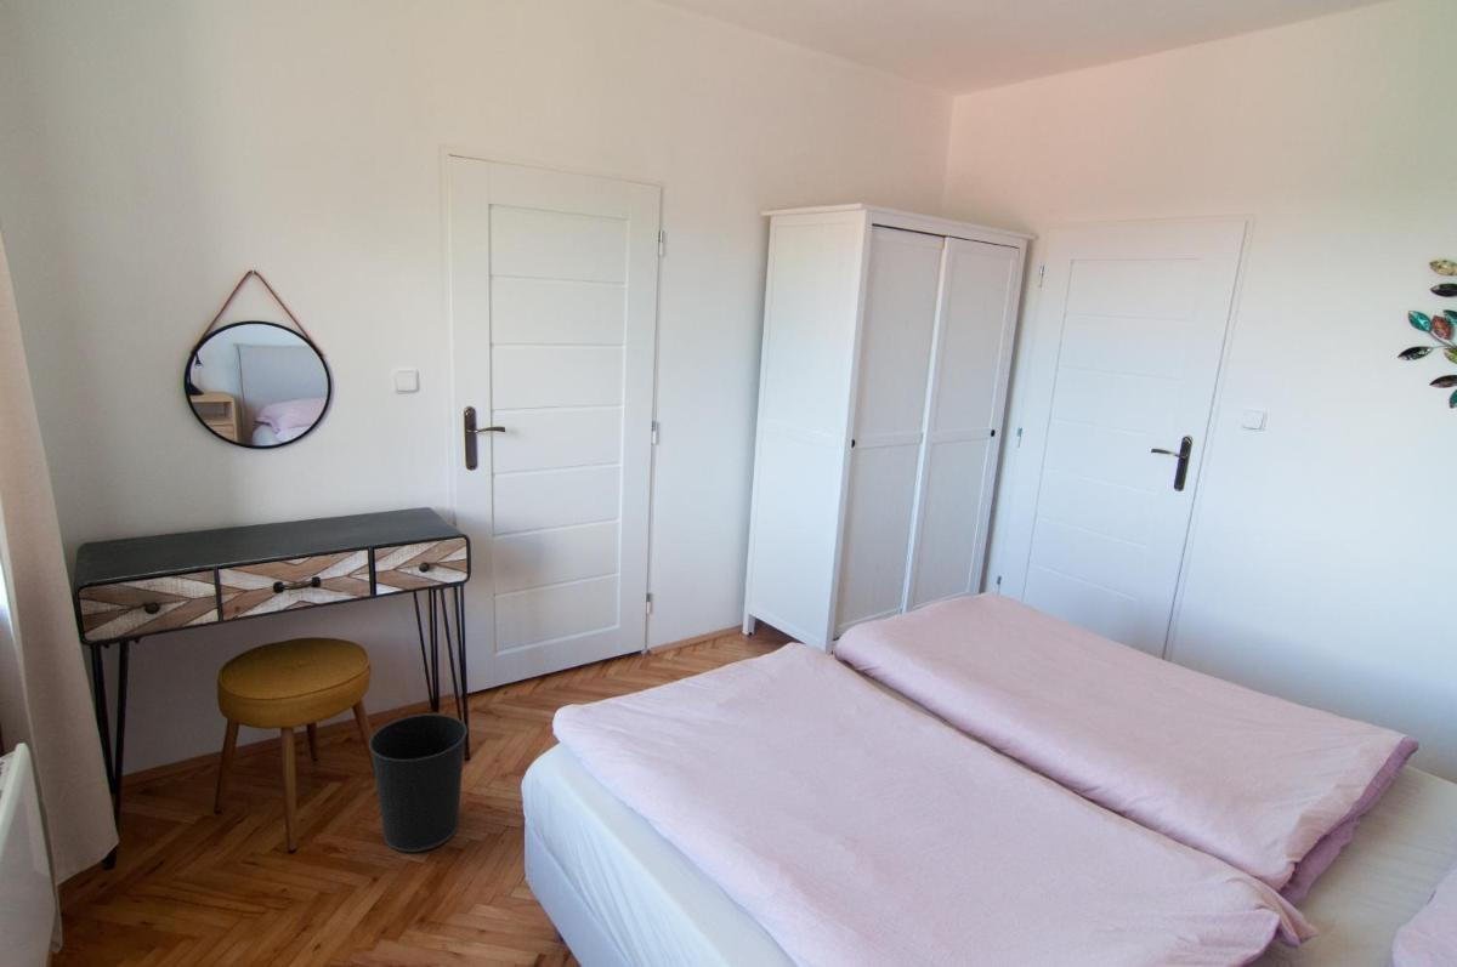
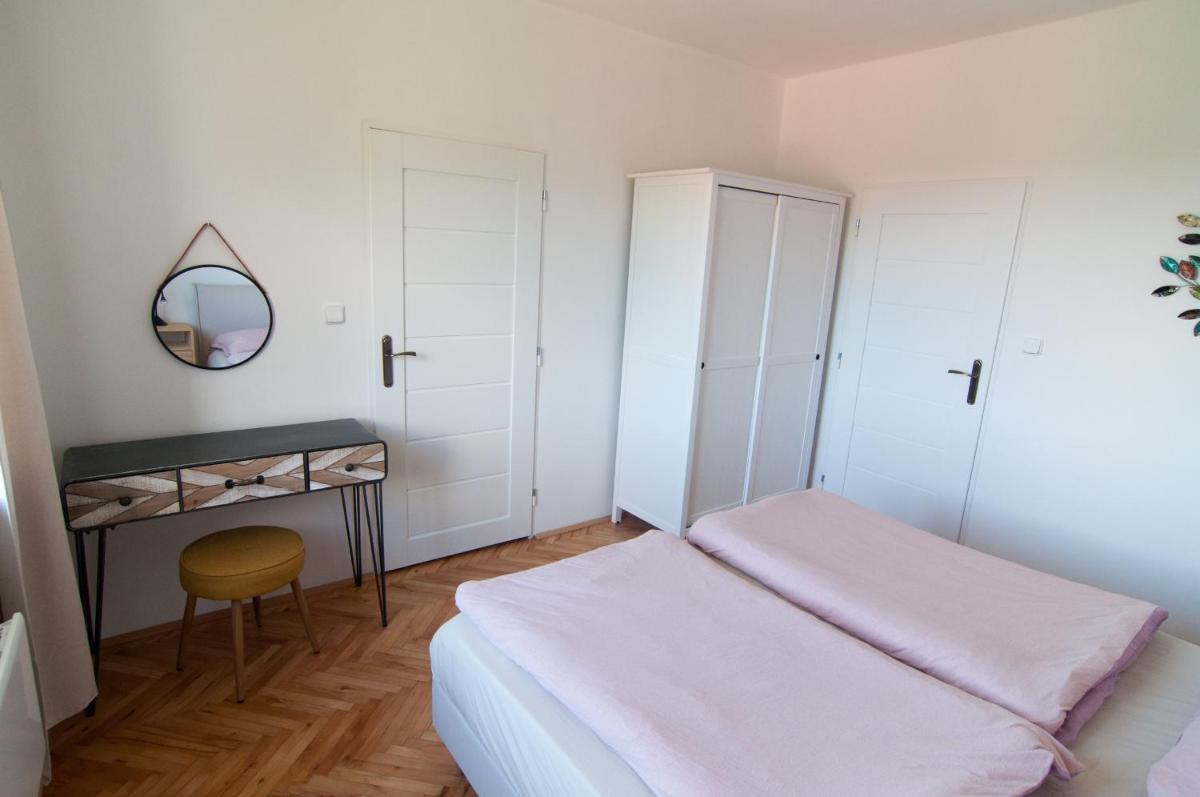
- wastebasket (420, 783)
